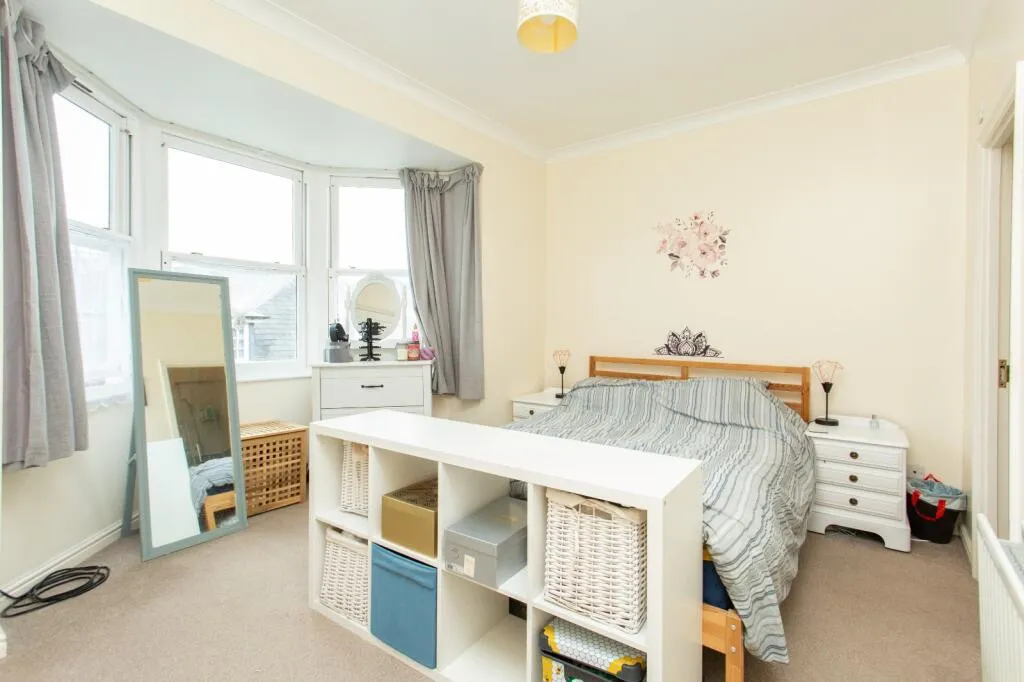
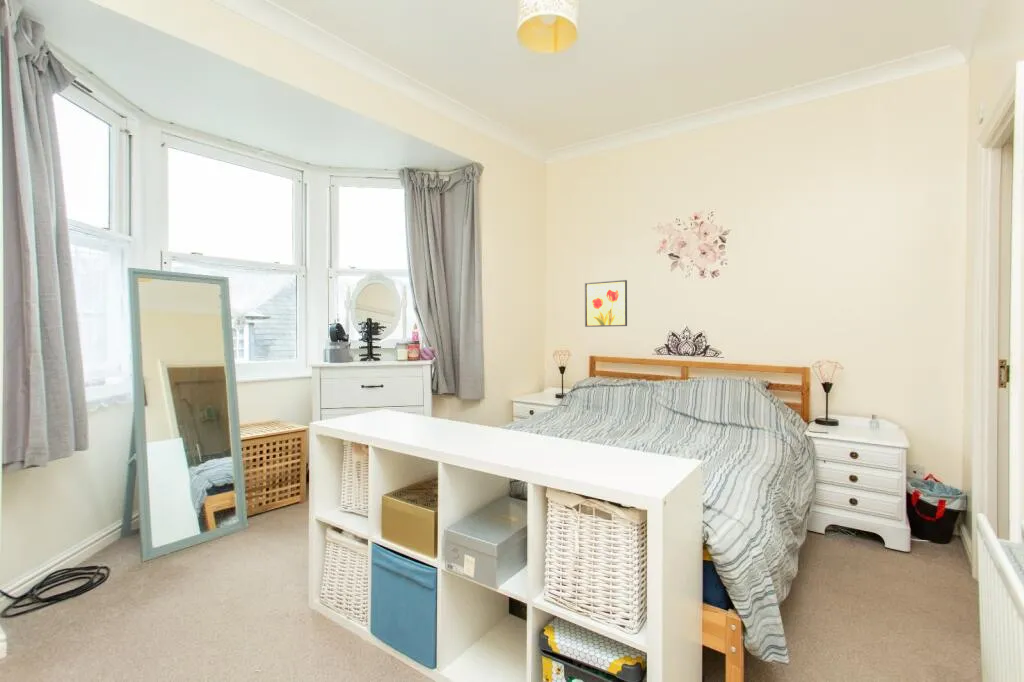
+ wall art (605, 304)
